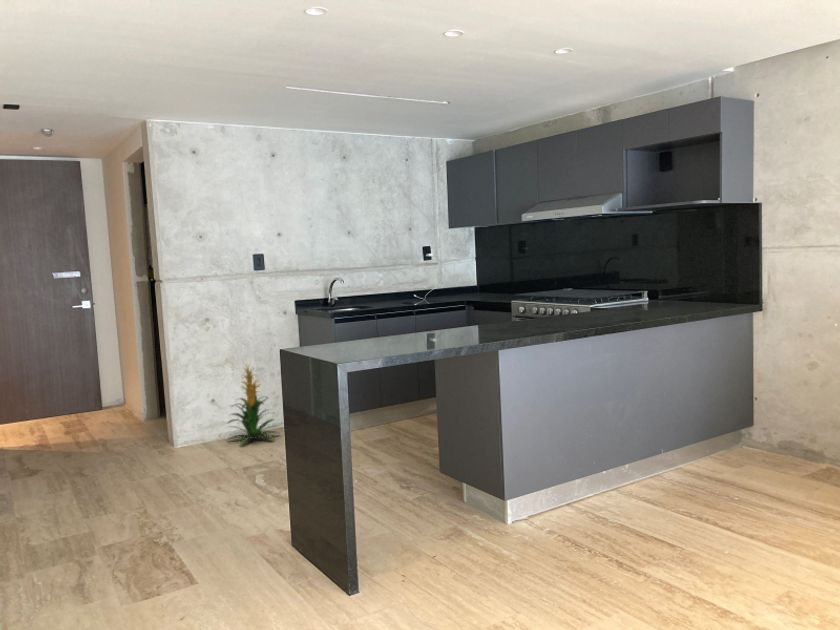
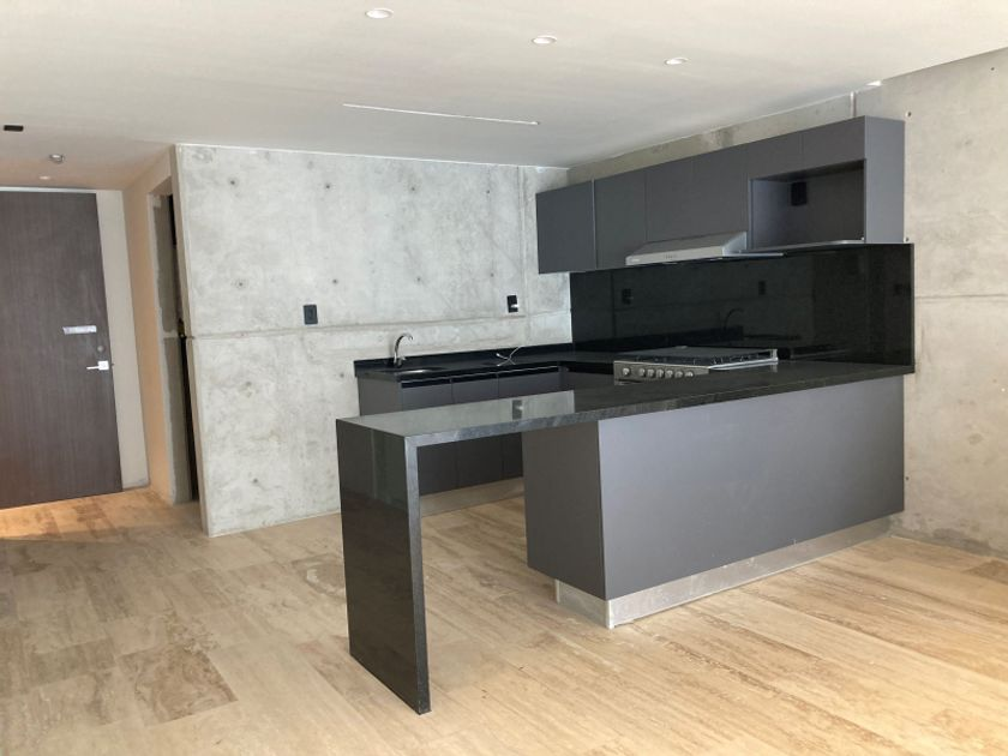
- indoor plant (251, 400)
